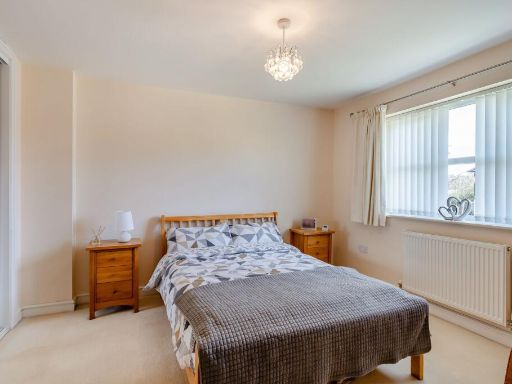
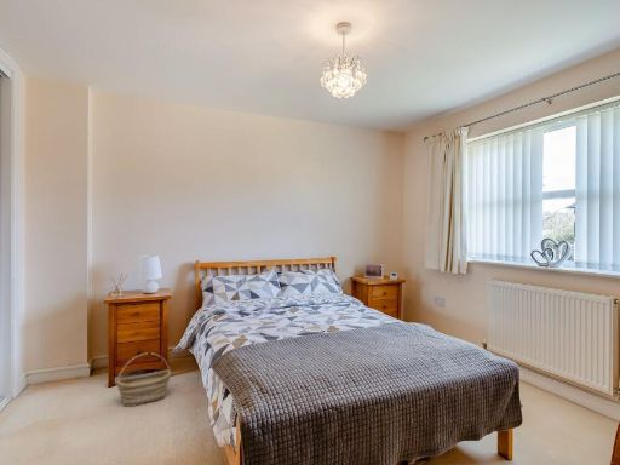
+ basket (144, 377)
